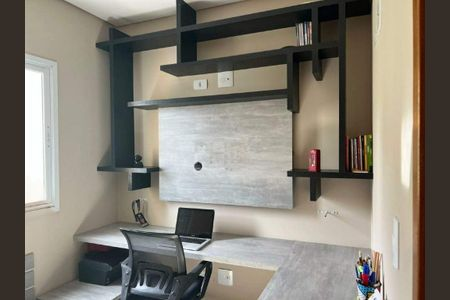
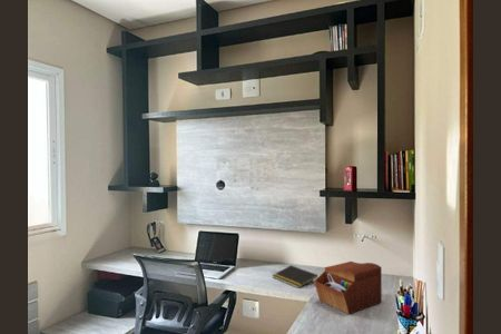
+ sewing box (346, 283)
+ notepad (294, 275)
